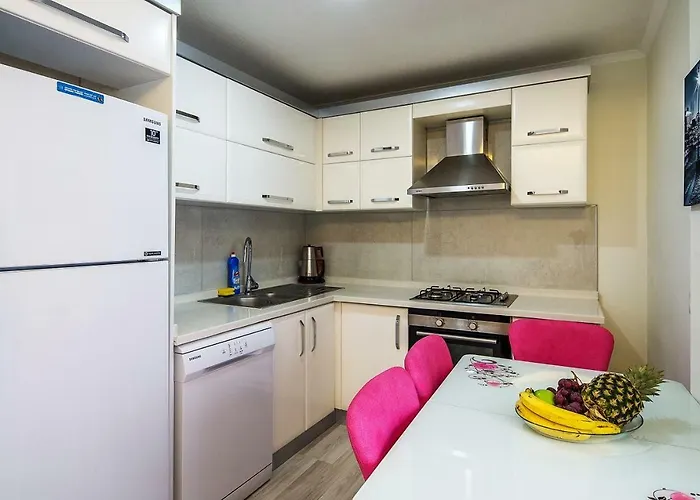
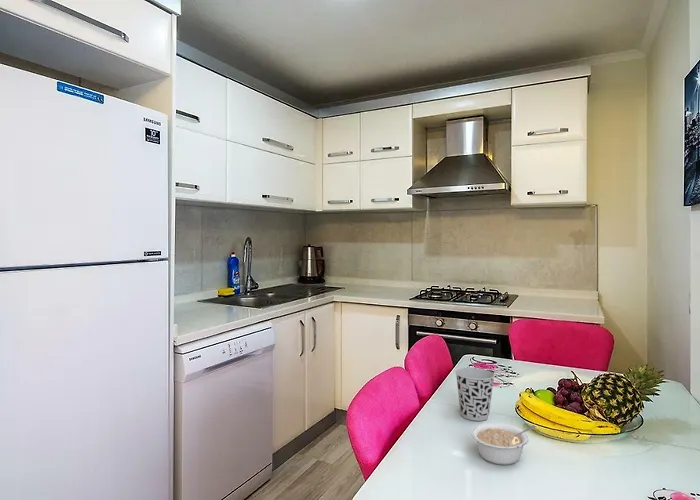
+ cup (474, 394)
+ legume (500, 441)
